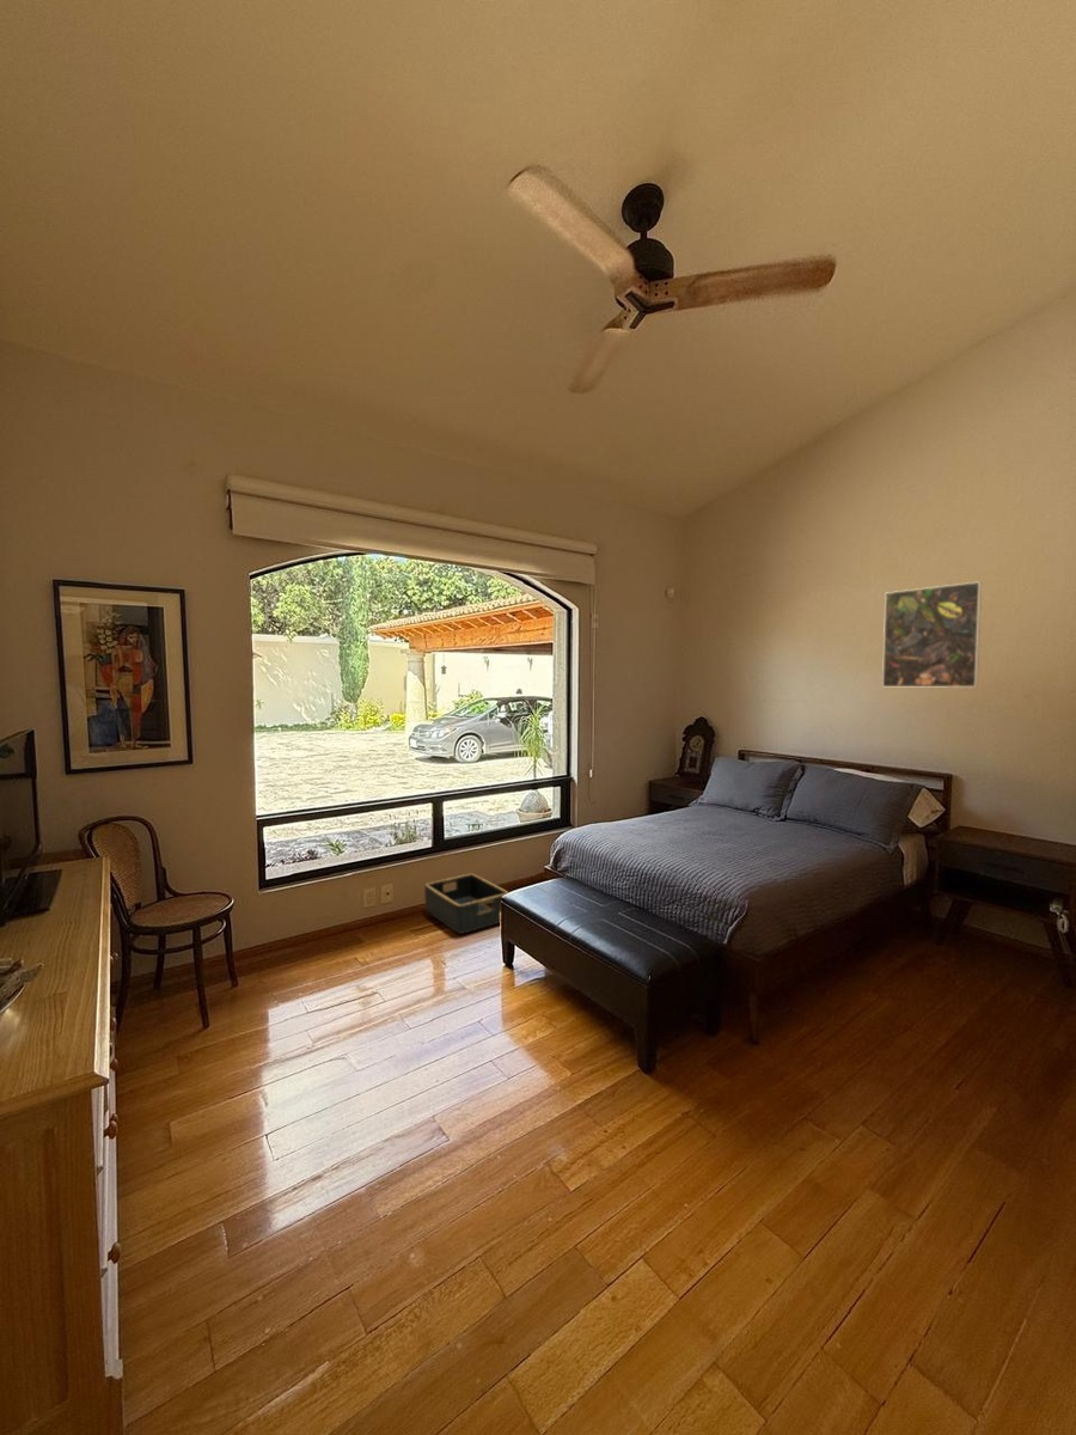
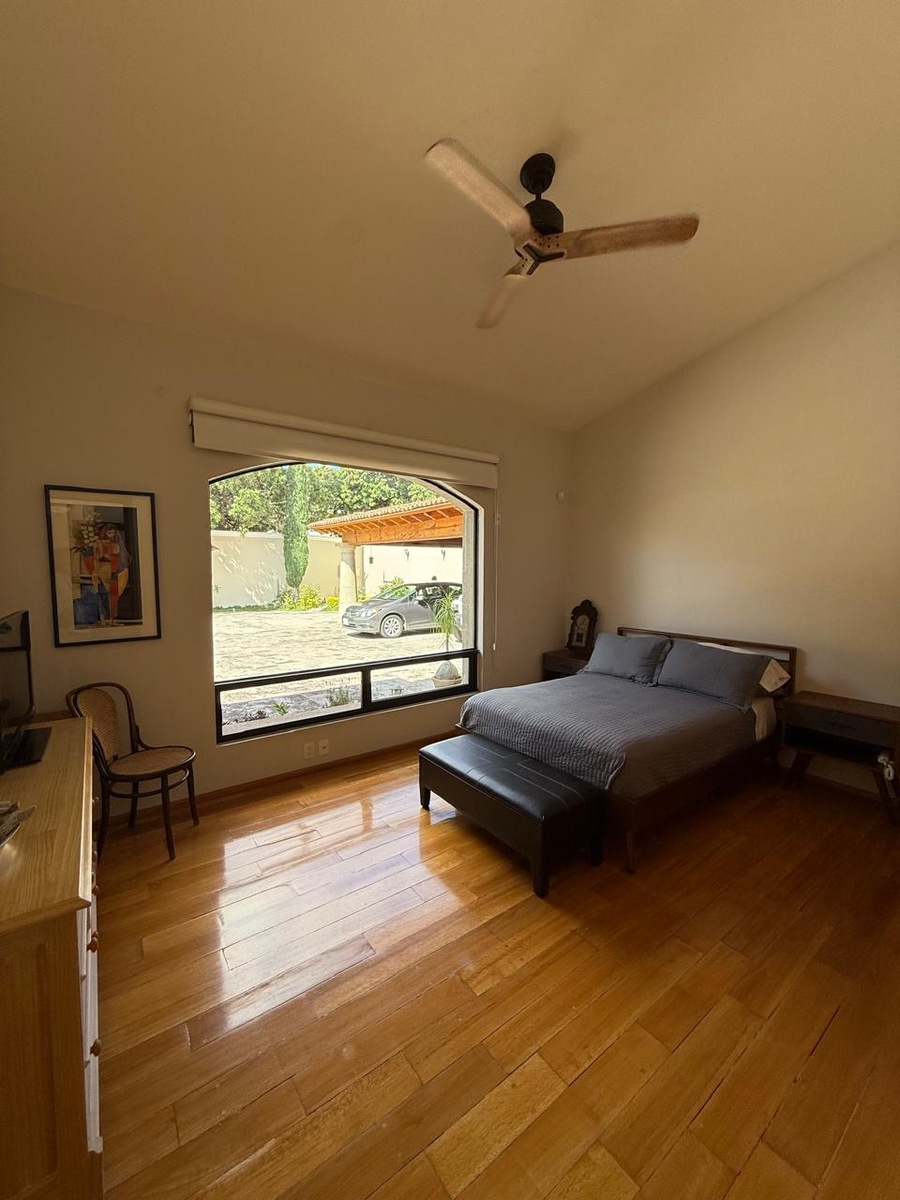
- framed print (929, 637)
- basket (466, 902)
